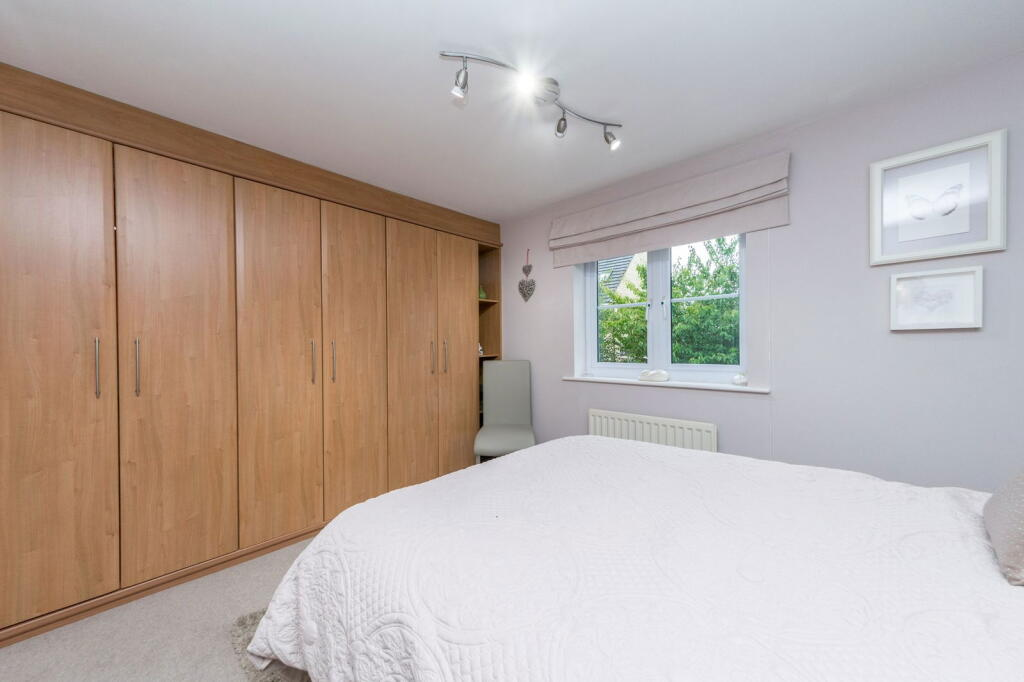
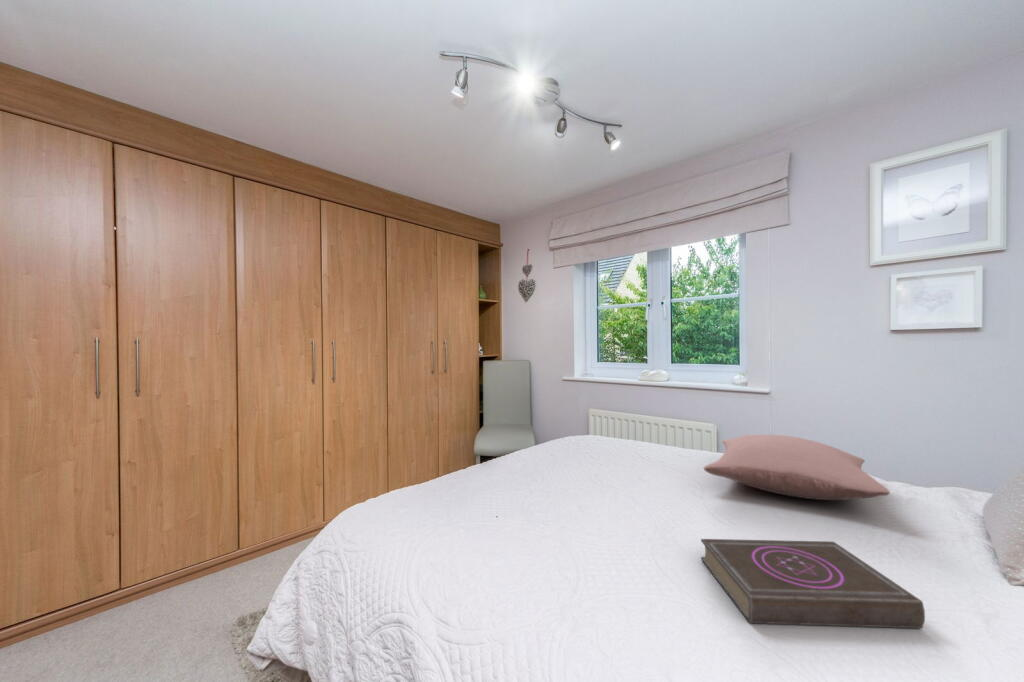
+ book (797, 578)
+ pillow (787, 462)
